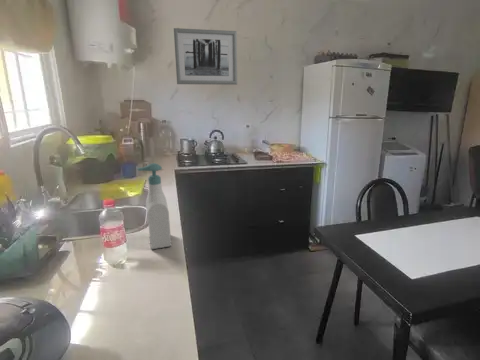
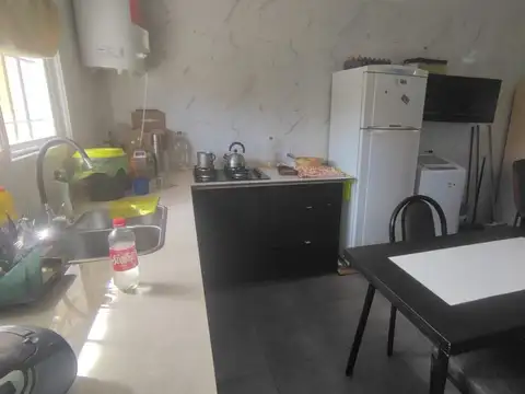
- wall art (206, 57)
- soap bottle (153, 204)
